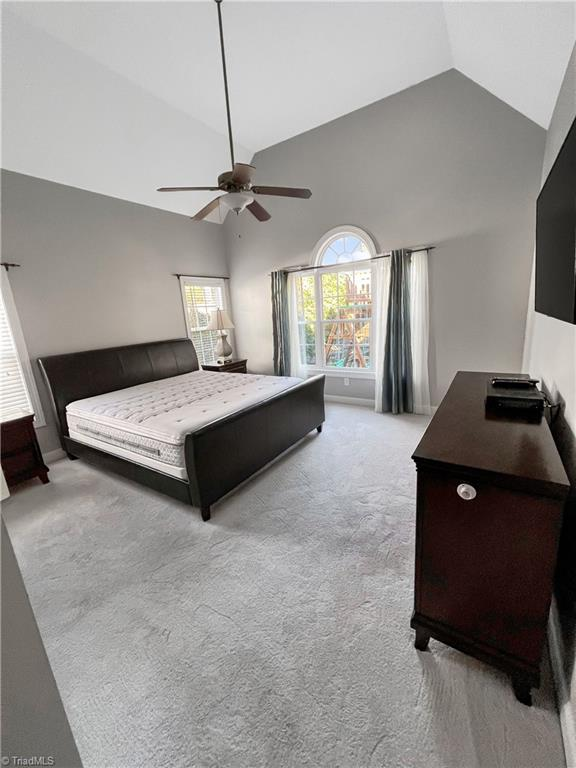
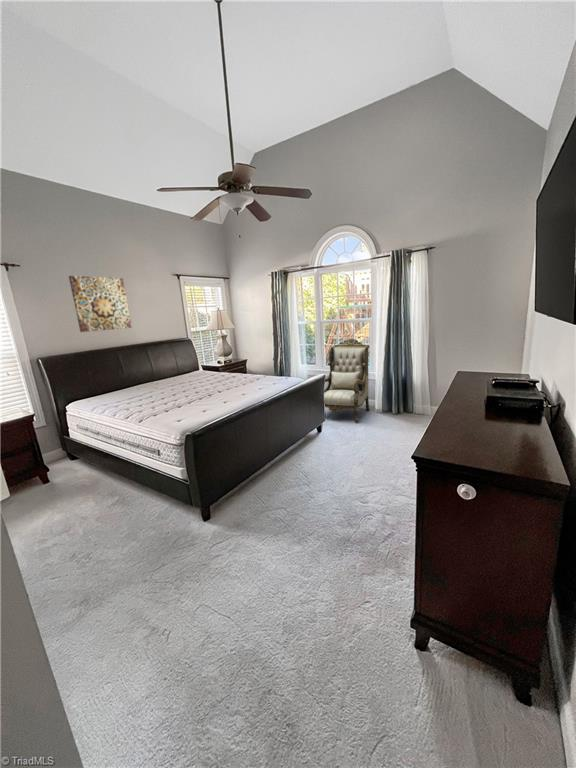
+ armchair (344, 378)
+ wall art (102, 304)
